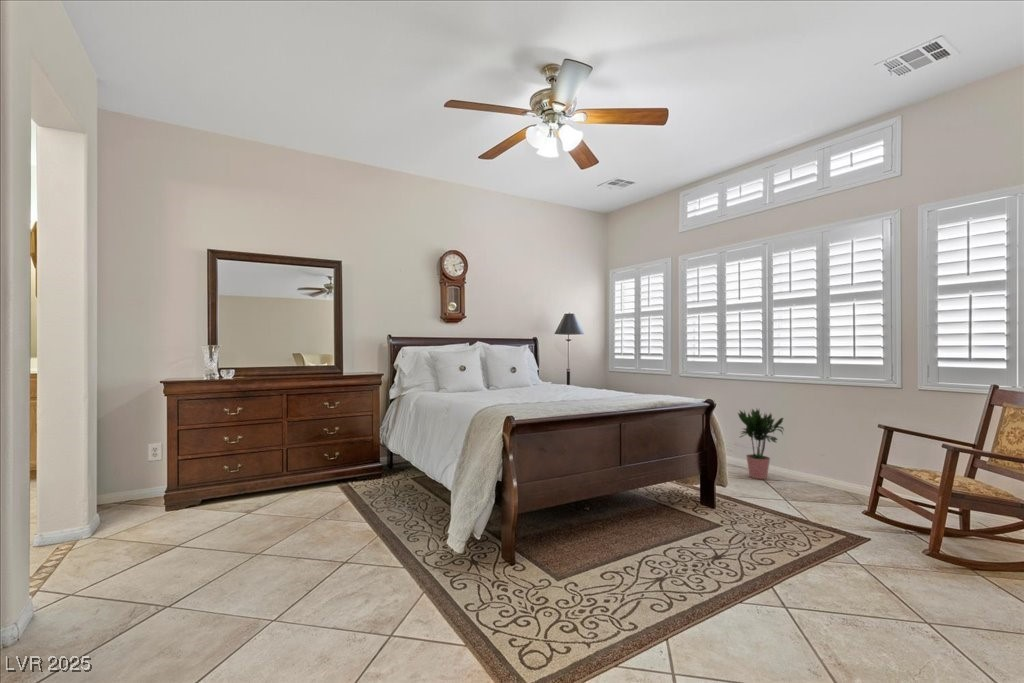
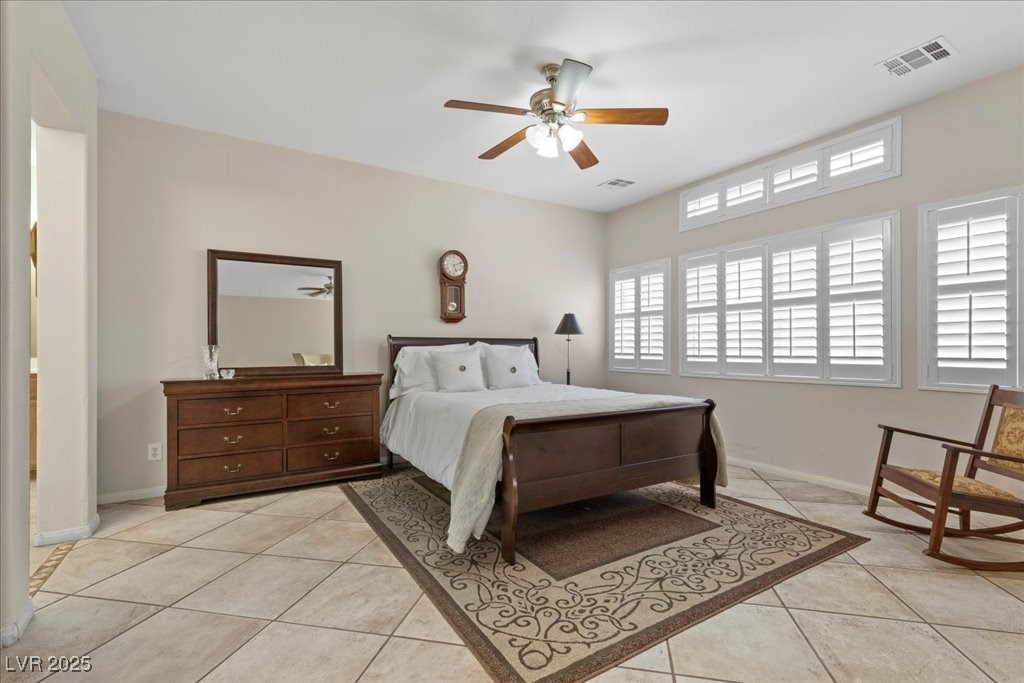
- potted plant (764, 442)
